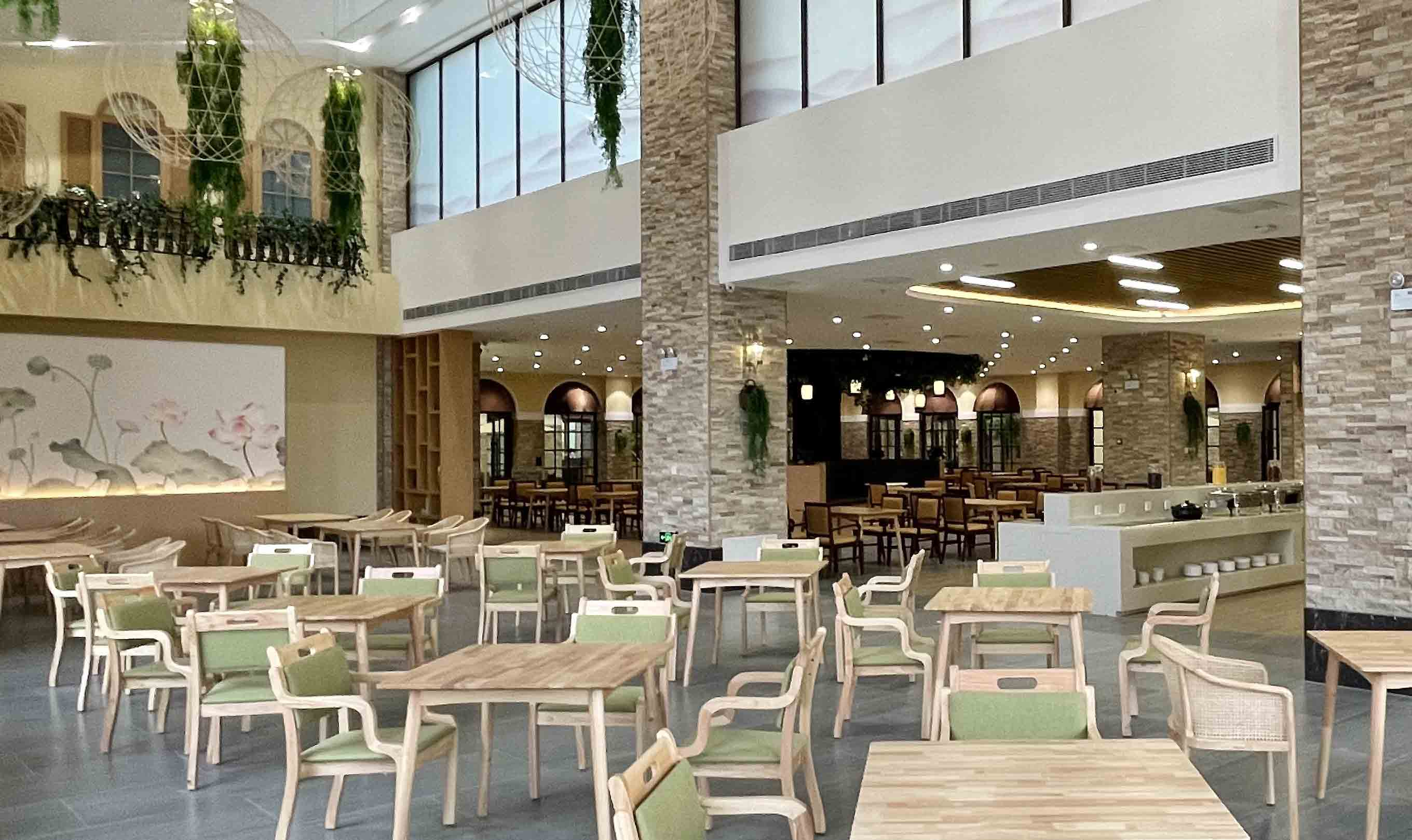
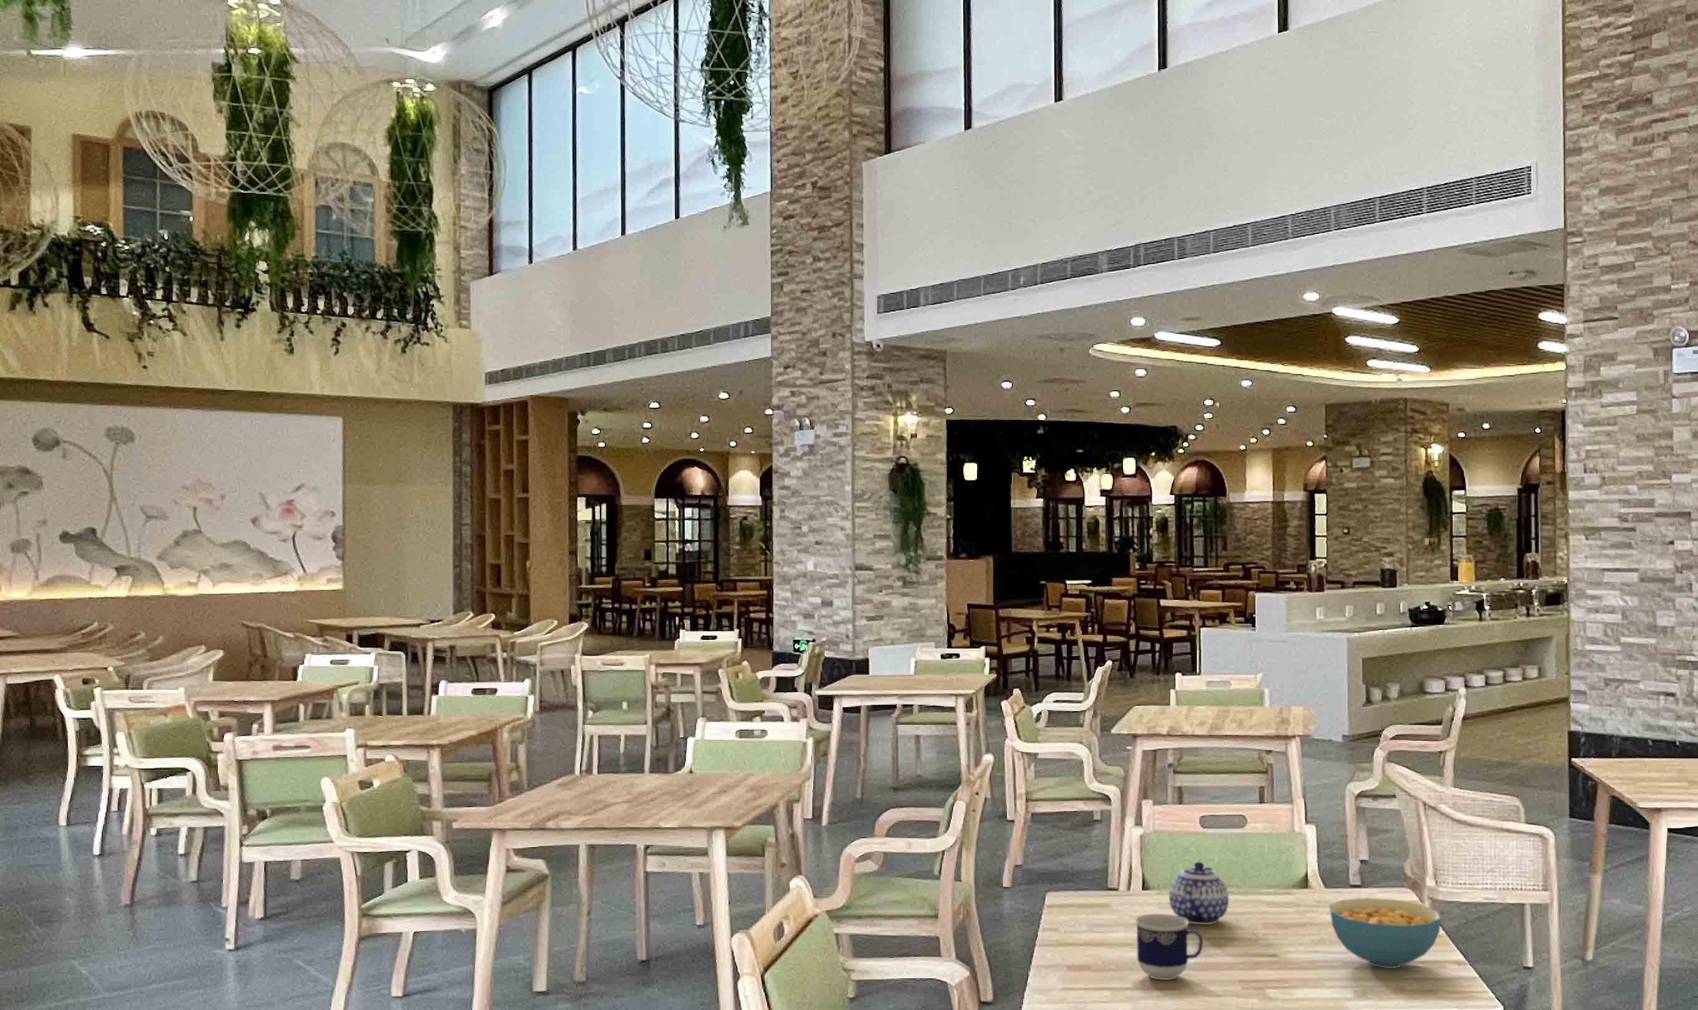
+ cereal bowl (1384, 937)
+ cup (1169, 949)
+ teapot (1198, 891)
